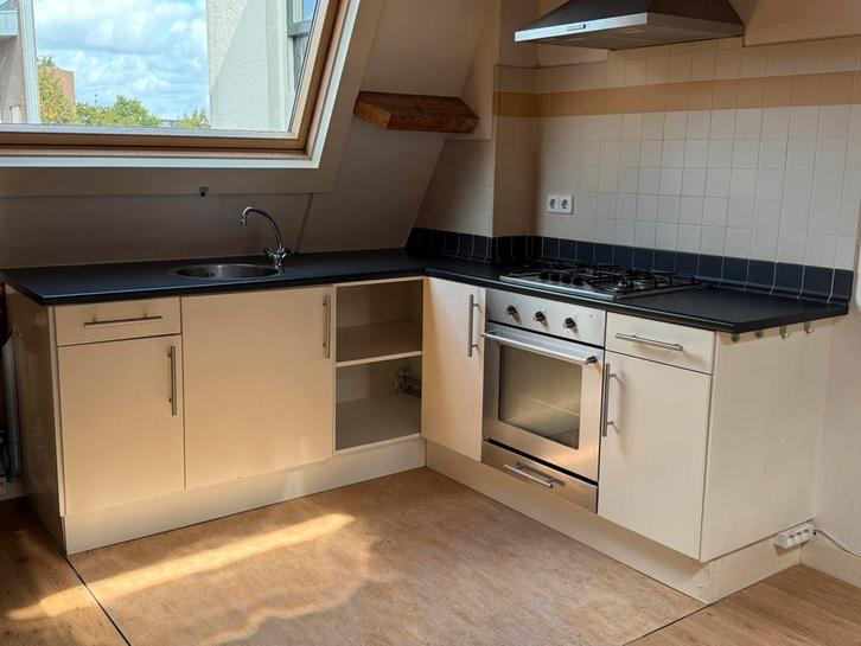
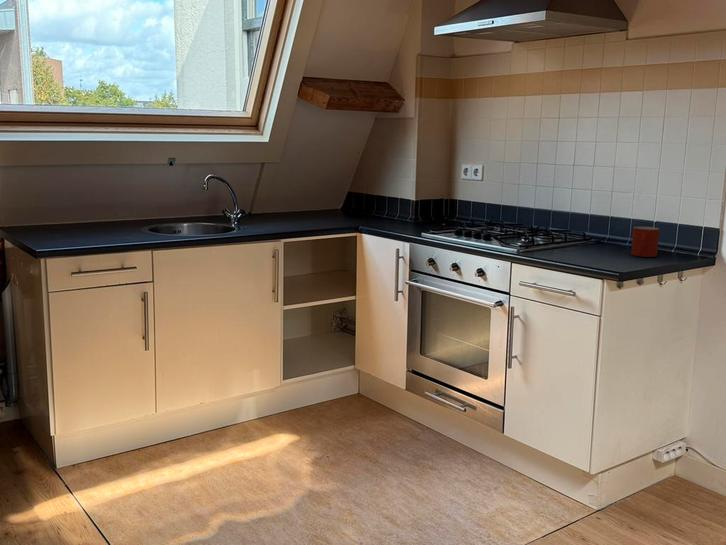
+ mug (645, 242)
